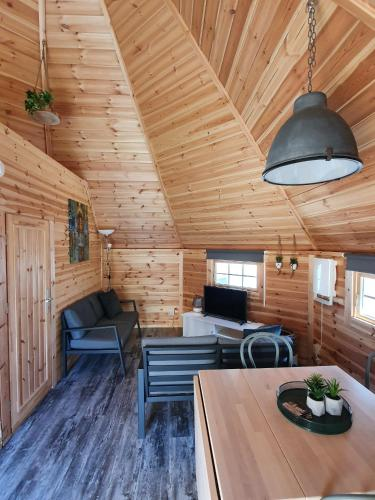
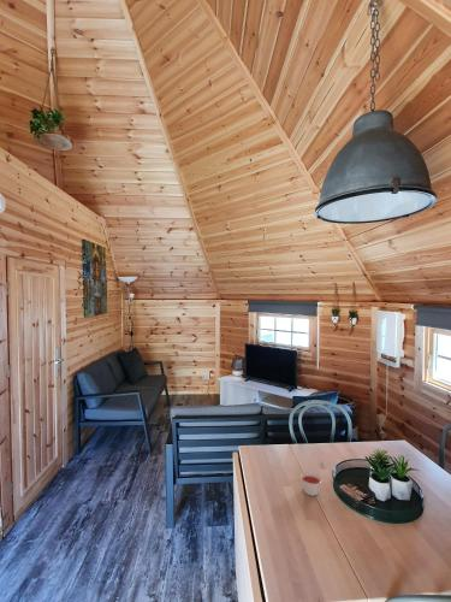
+ candle (310, 484)
